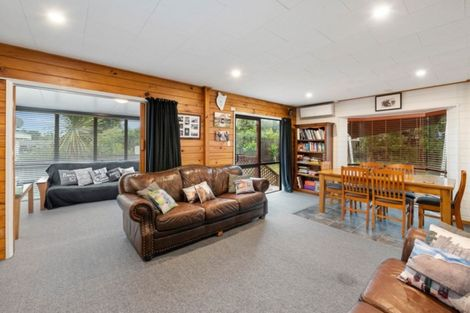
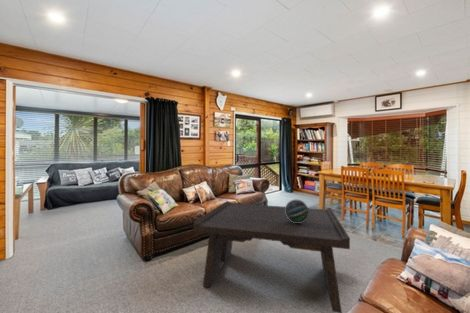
+ coffee table (272, 240)
+ decorative sphere (296, 210)
